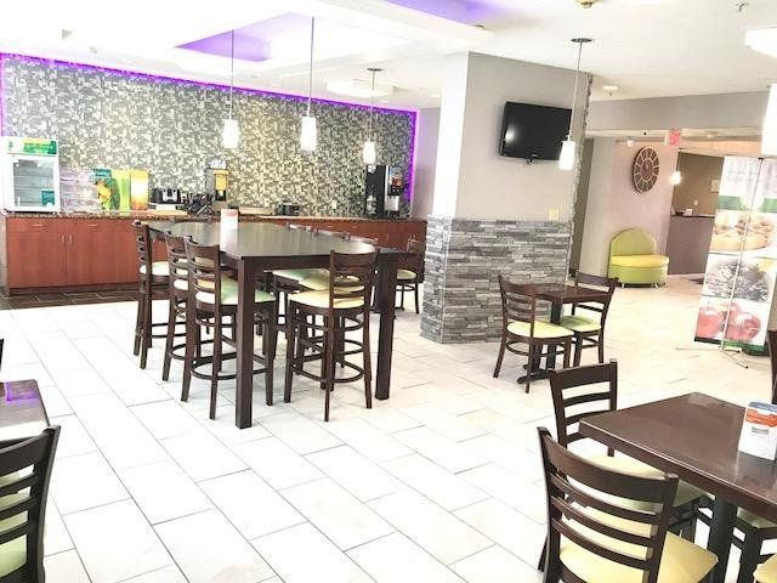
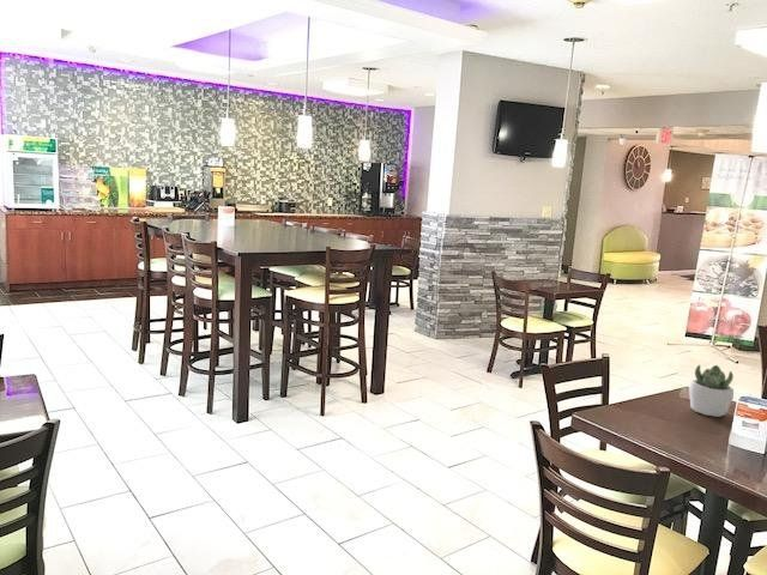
+ succulent plant (711, 389)
